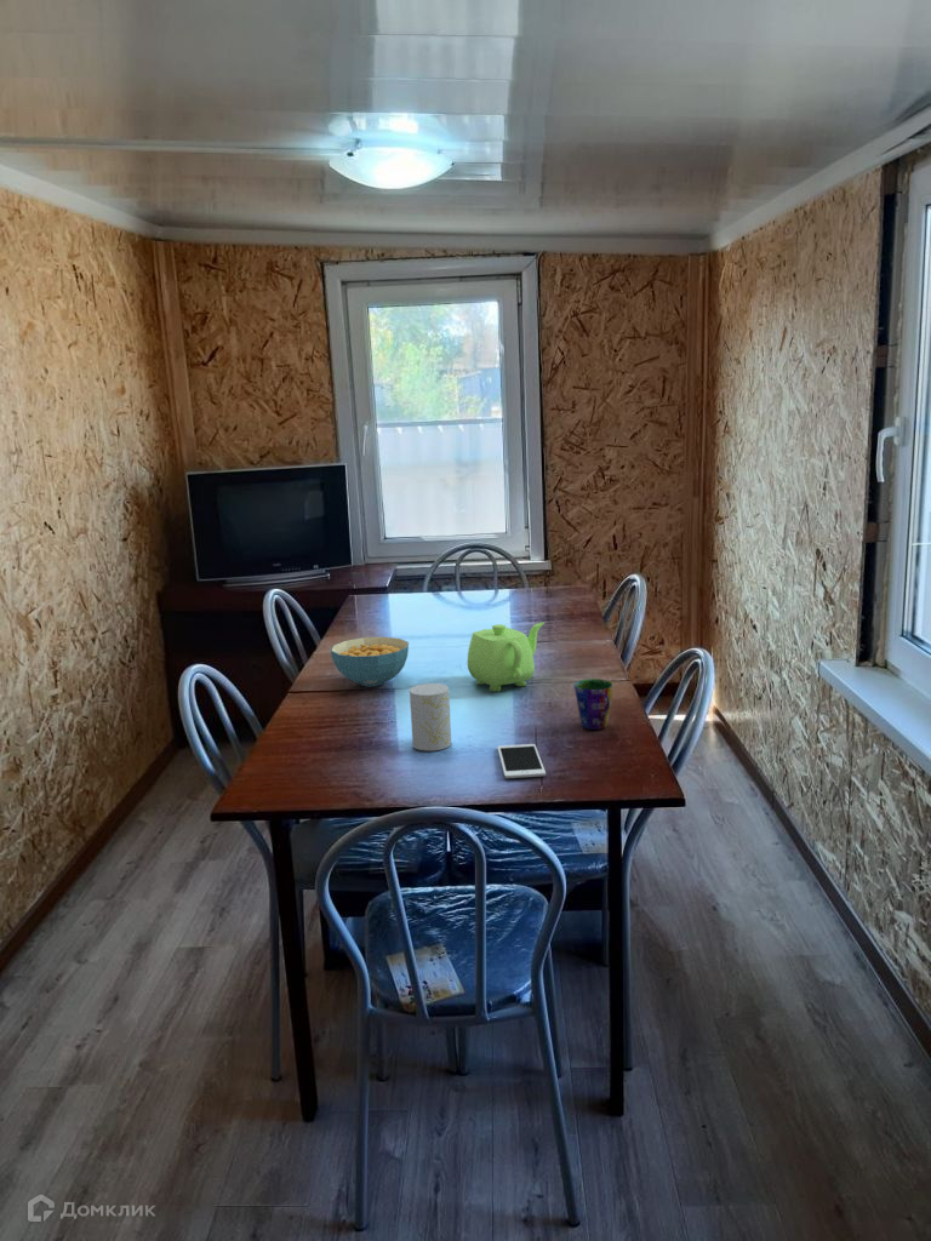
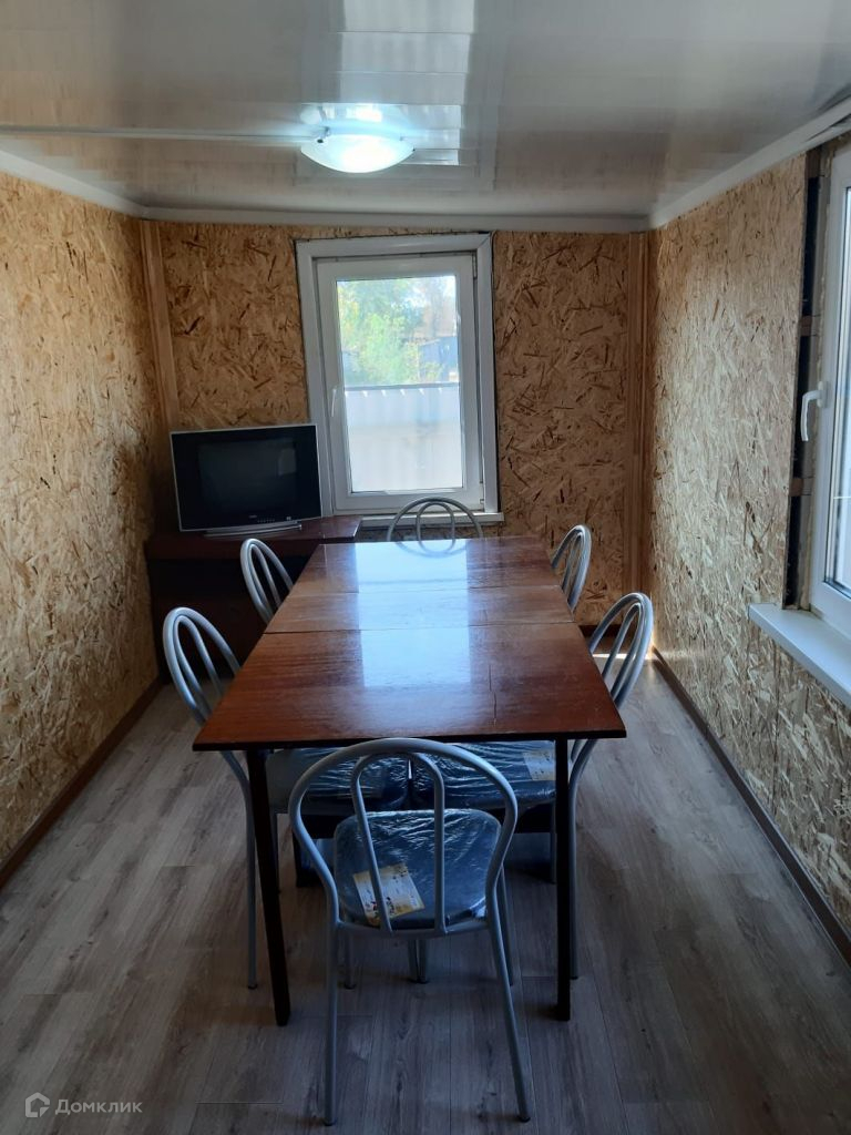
- cereal bowl (371, 664)
- cup (596, 707)
- cup (430, 716)
- teapot (509, 652)
- cell phone (520, 760)
